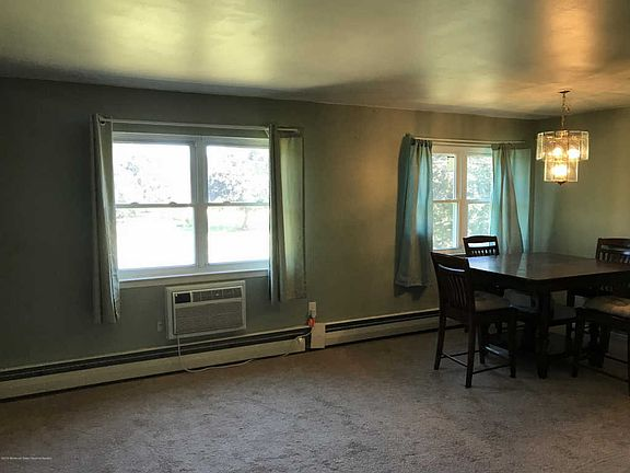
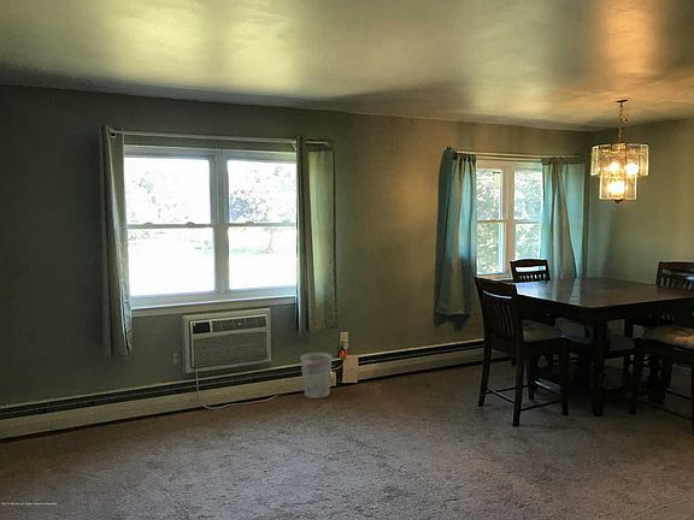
+ wastebasket (317, 374)
